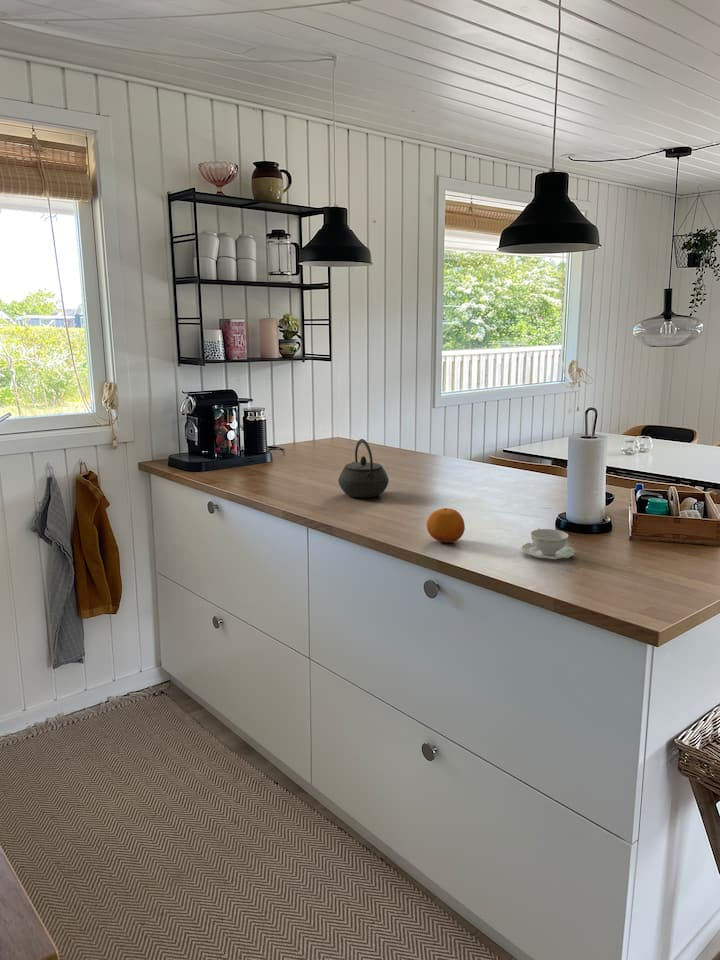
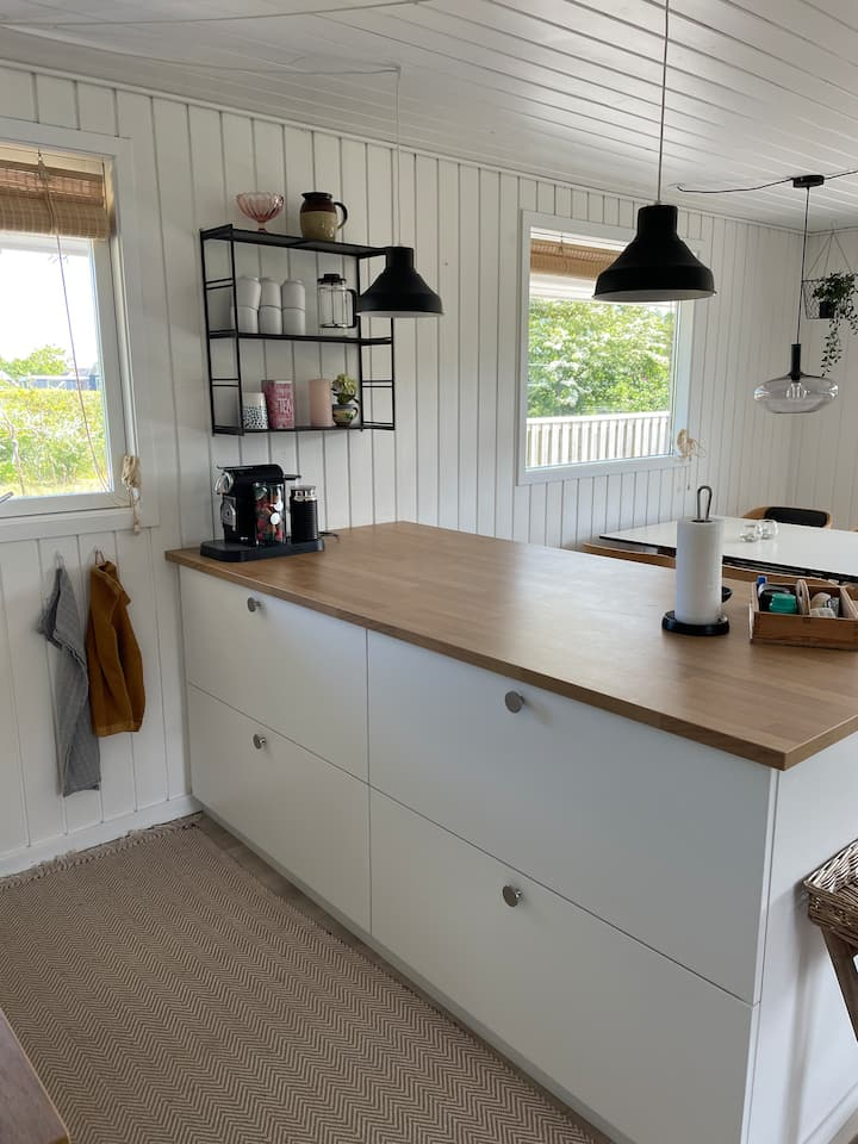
- kettle (362, 466)
- fruit (445, 524)
- chinaware (549, 543)
